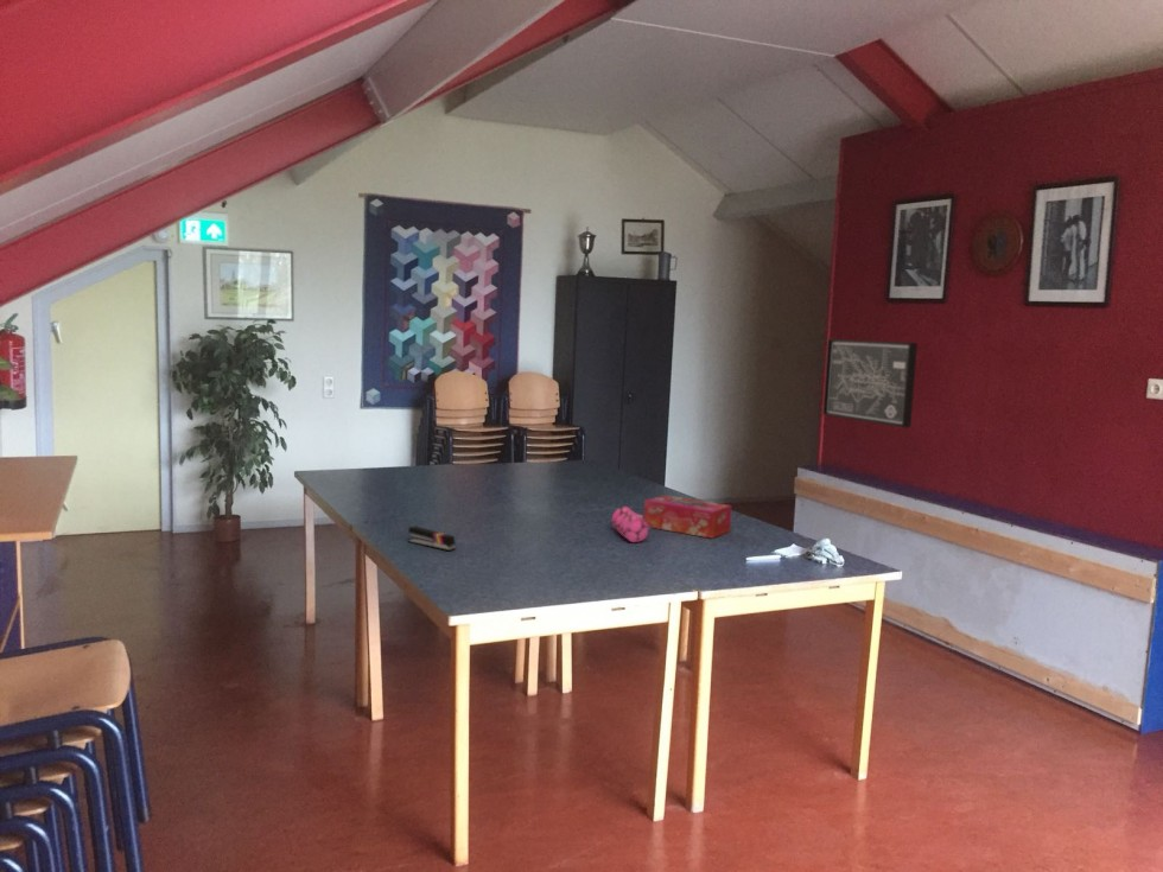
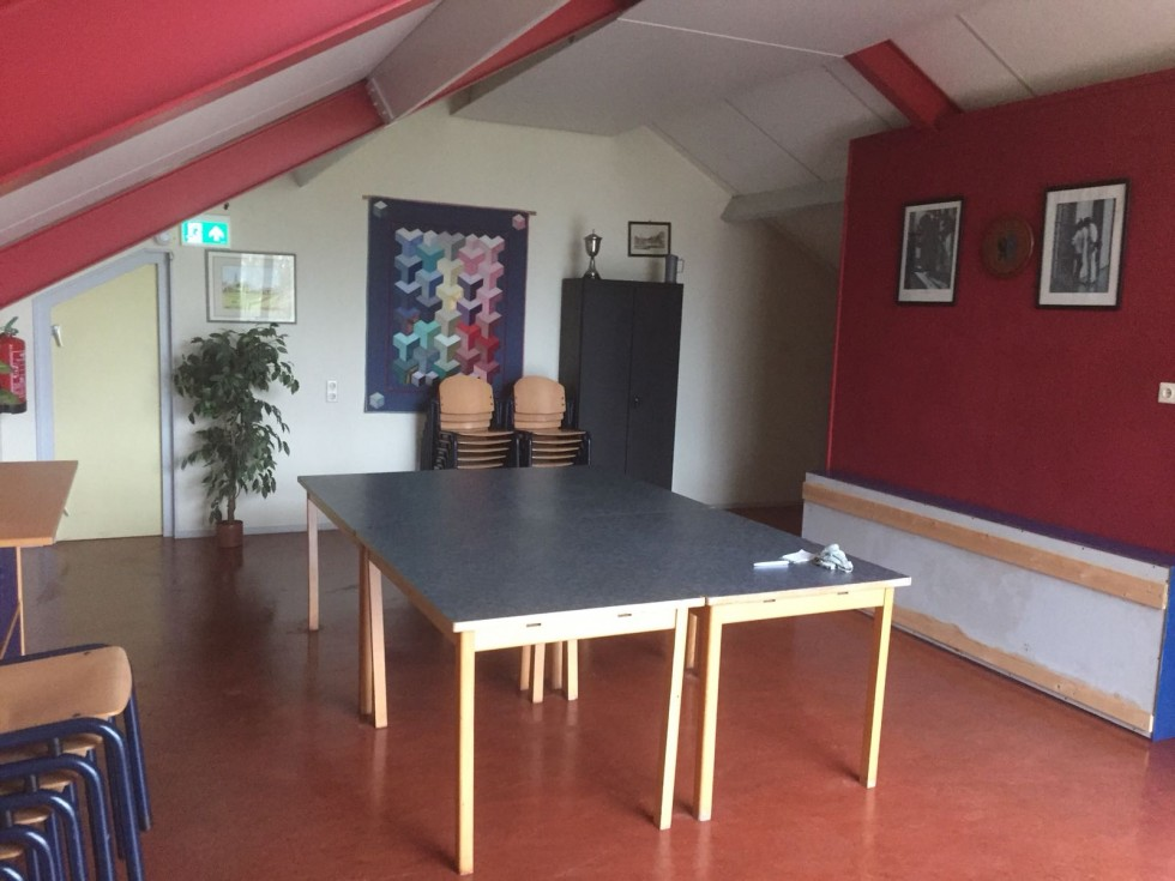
- pencil case (630, 522)
- tissue box (687, 515)
- wall art (866, 381)
- stapler (431, 537)
